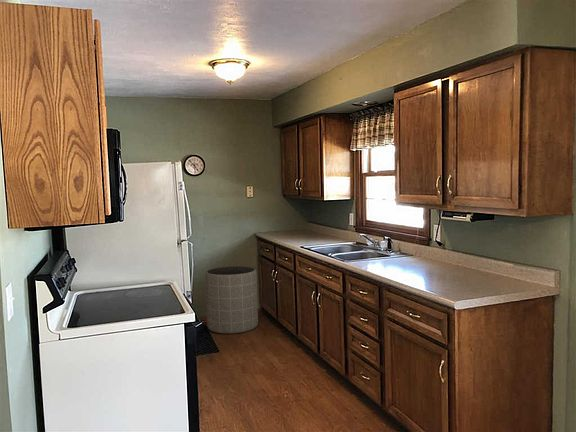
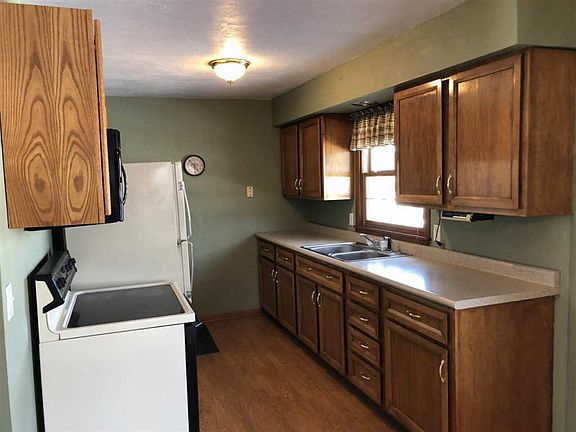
- trash can (232, 298)
